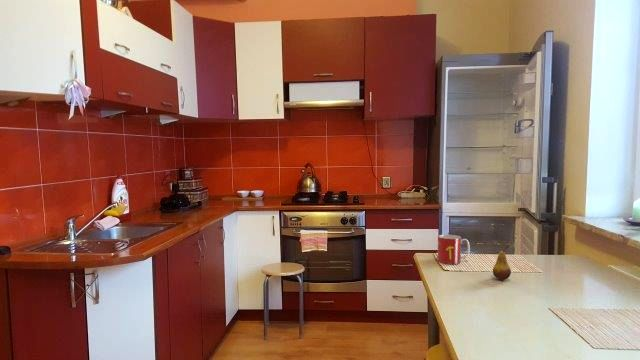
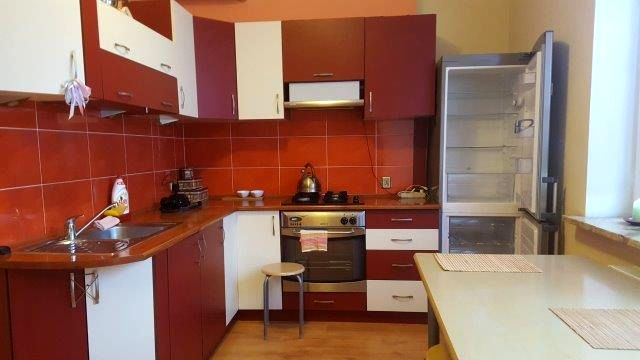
- mug (453, 248)
- fruit (501, 261)
